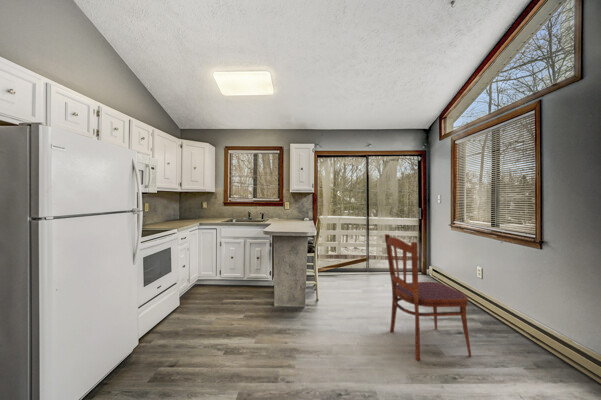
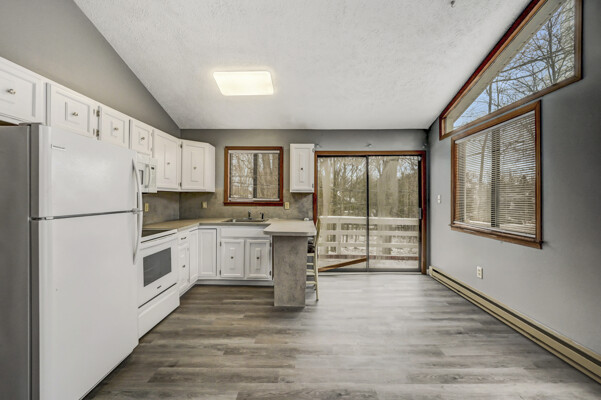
- dining chair (424, 289)
